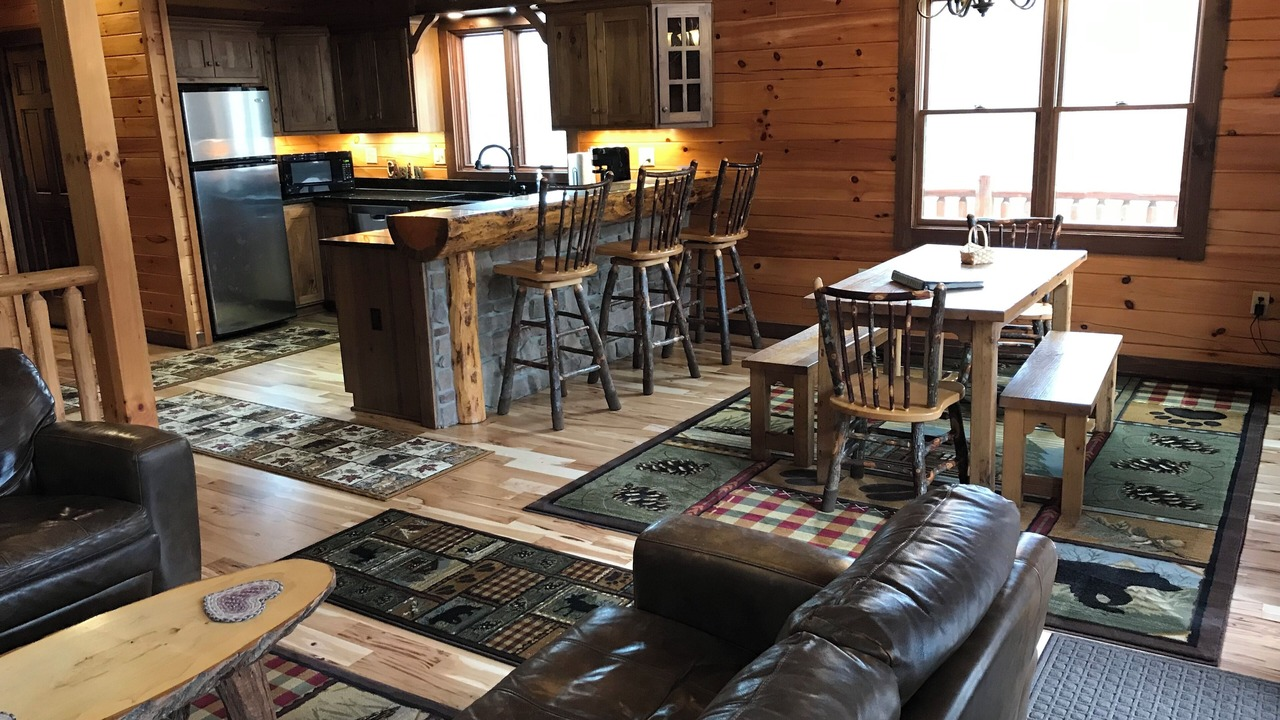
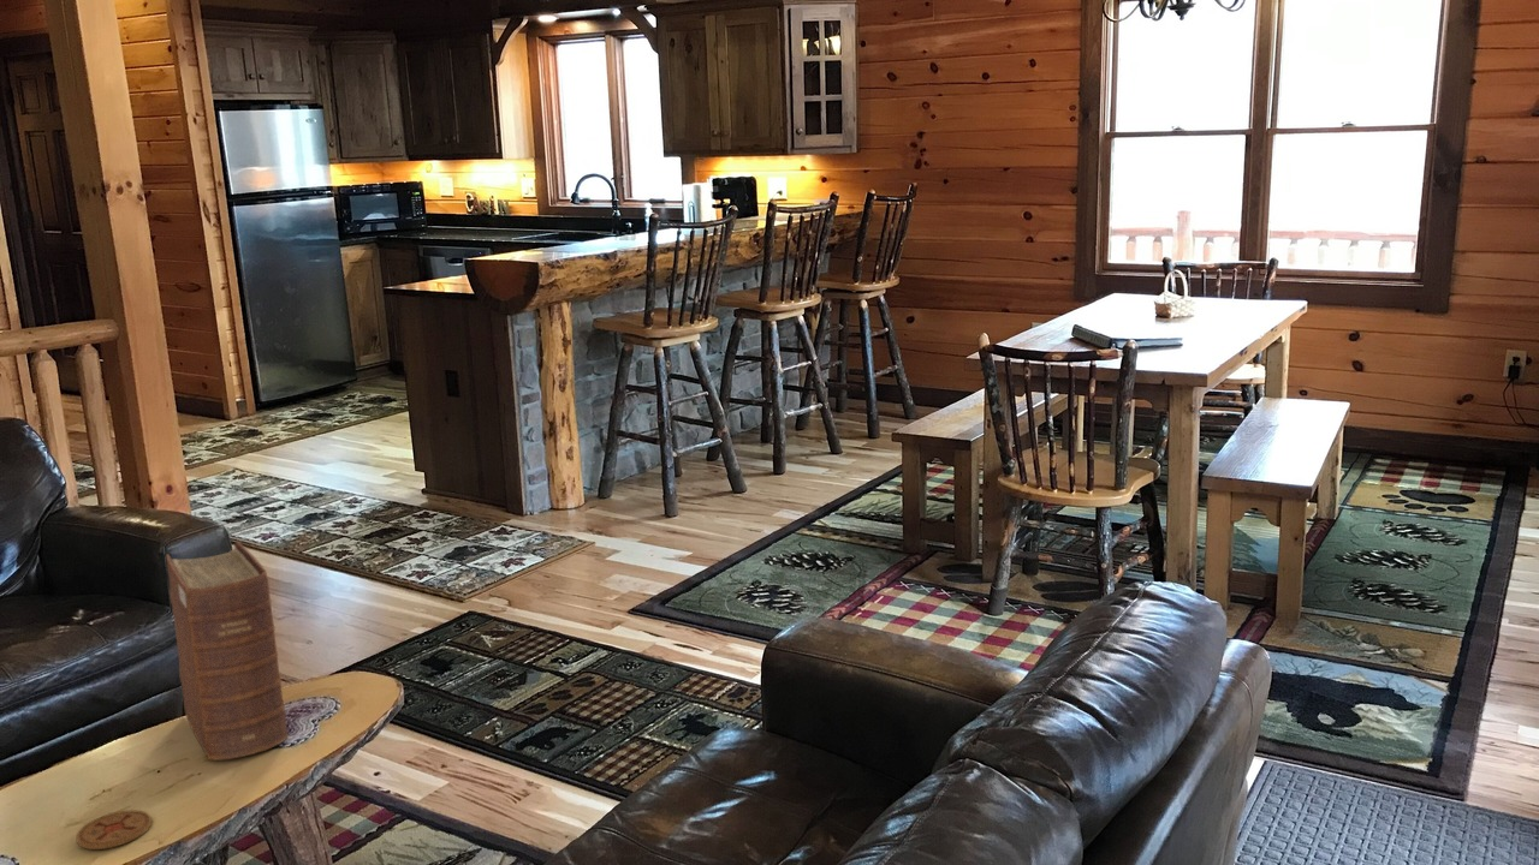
+ coaster (114, 829)
+ book (225, 646)
